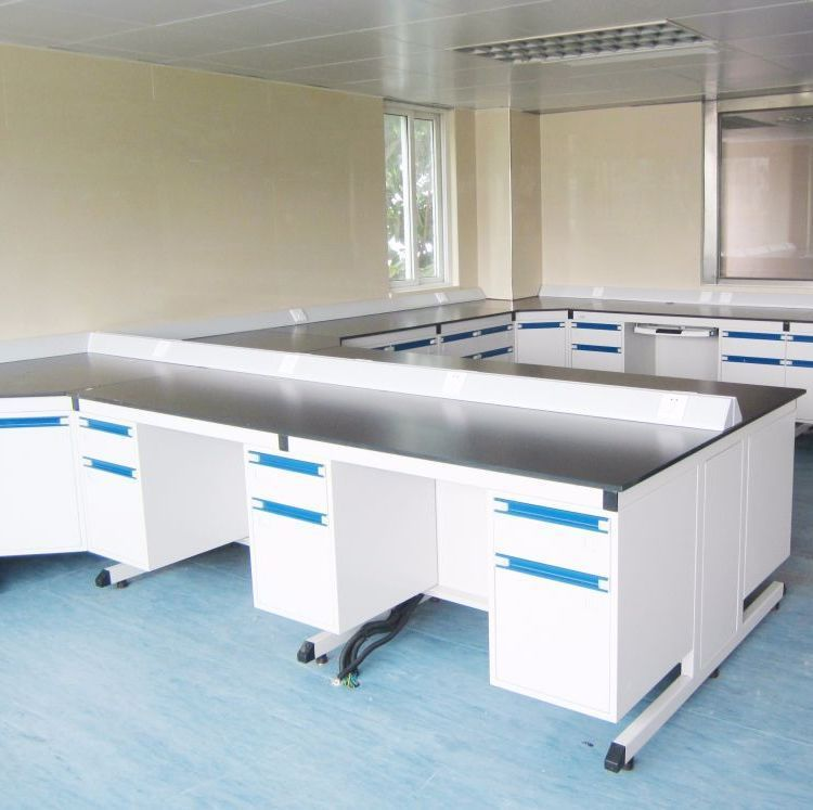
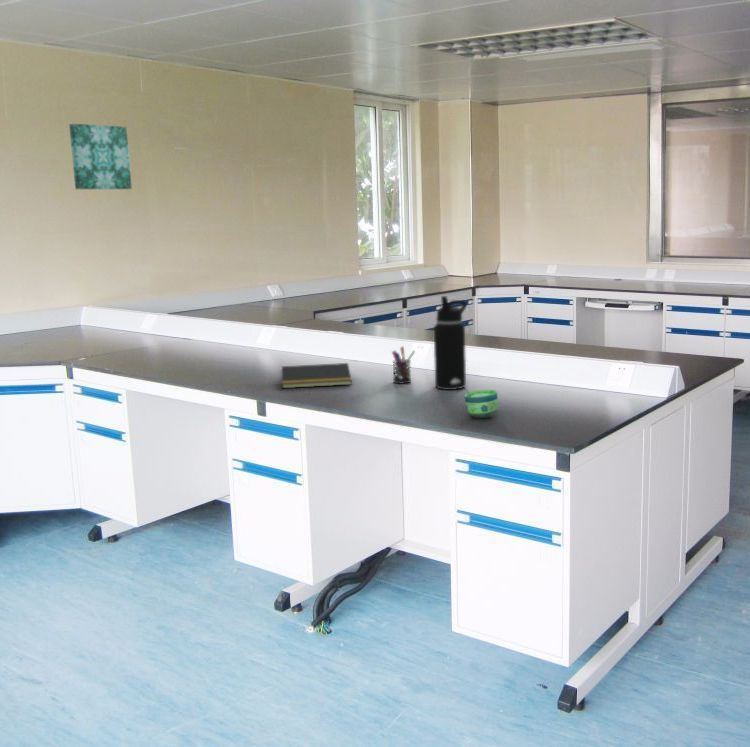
+ pen holder (403, 363)
+ cup (478, 403)
+ water bottle (451, 340)
+ notepad (316, 375)
+ wall art (101, 157)
